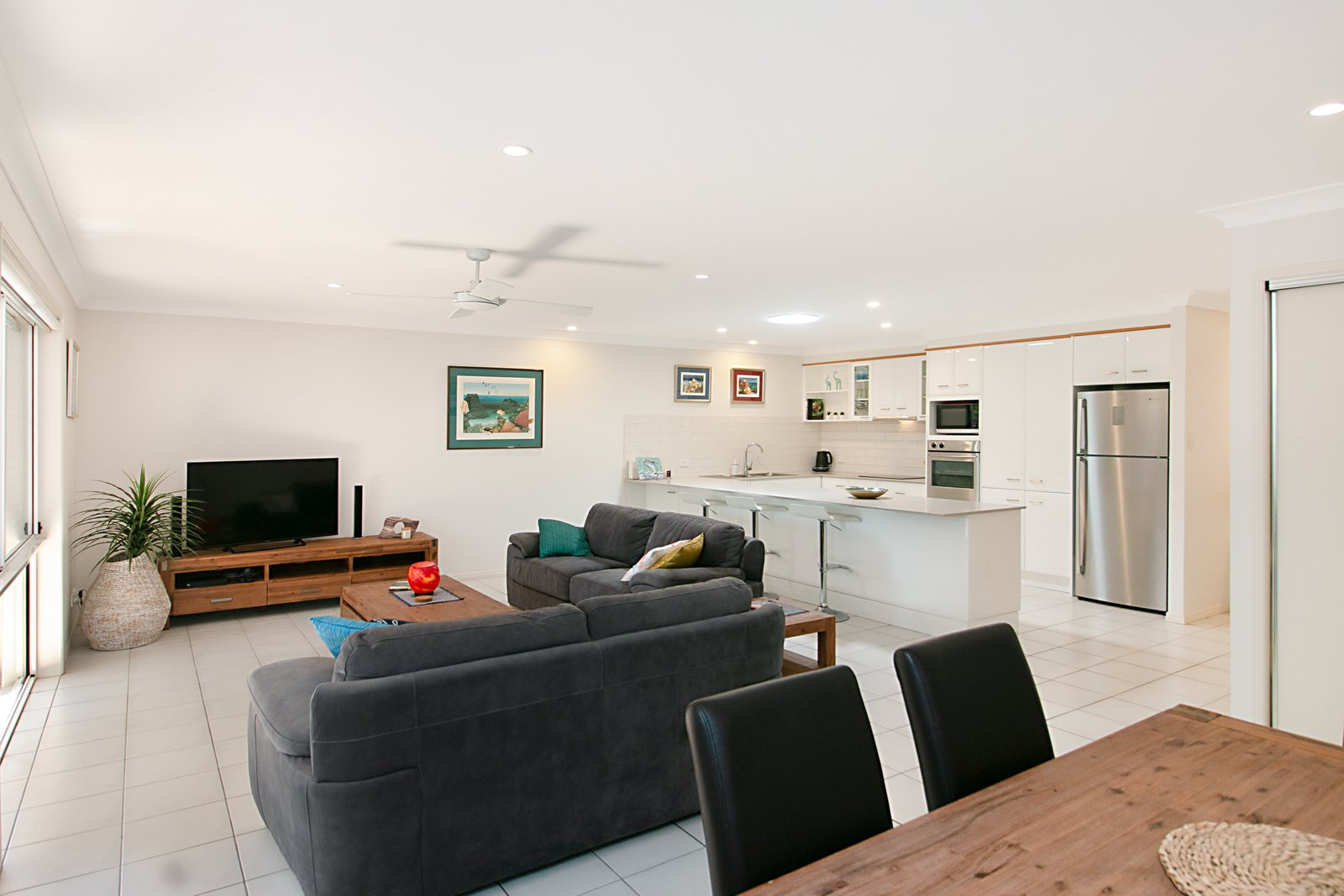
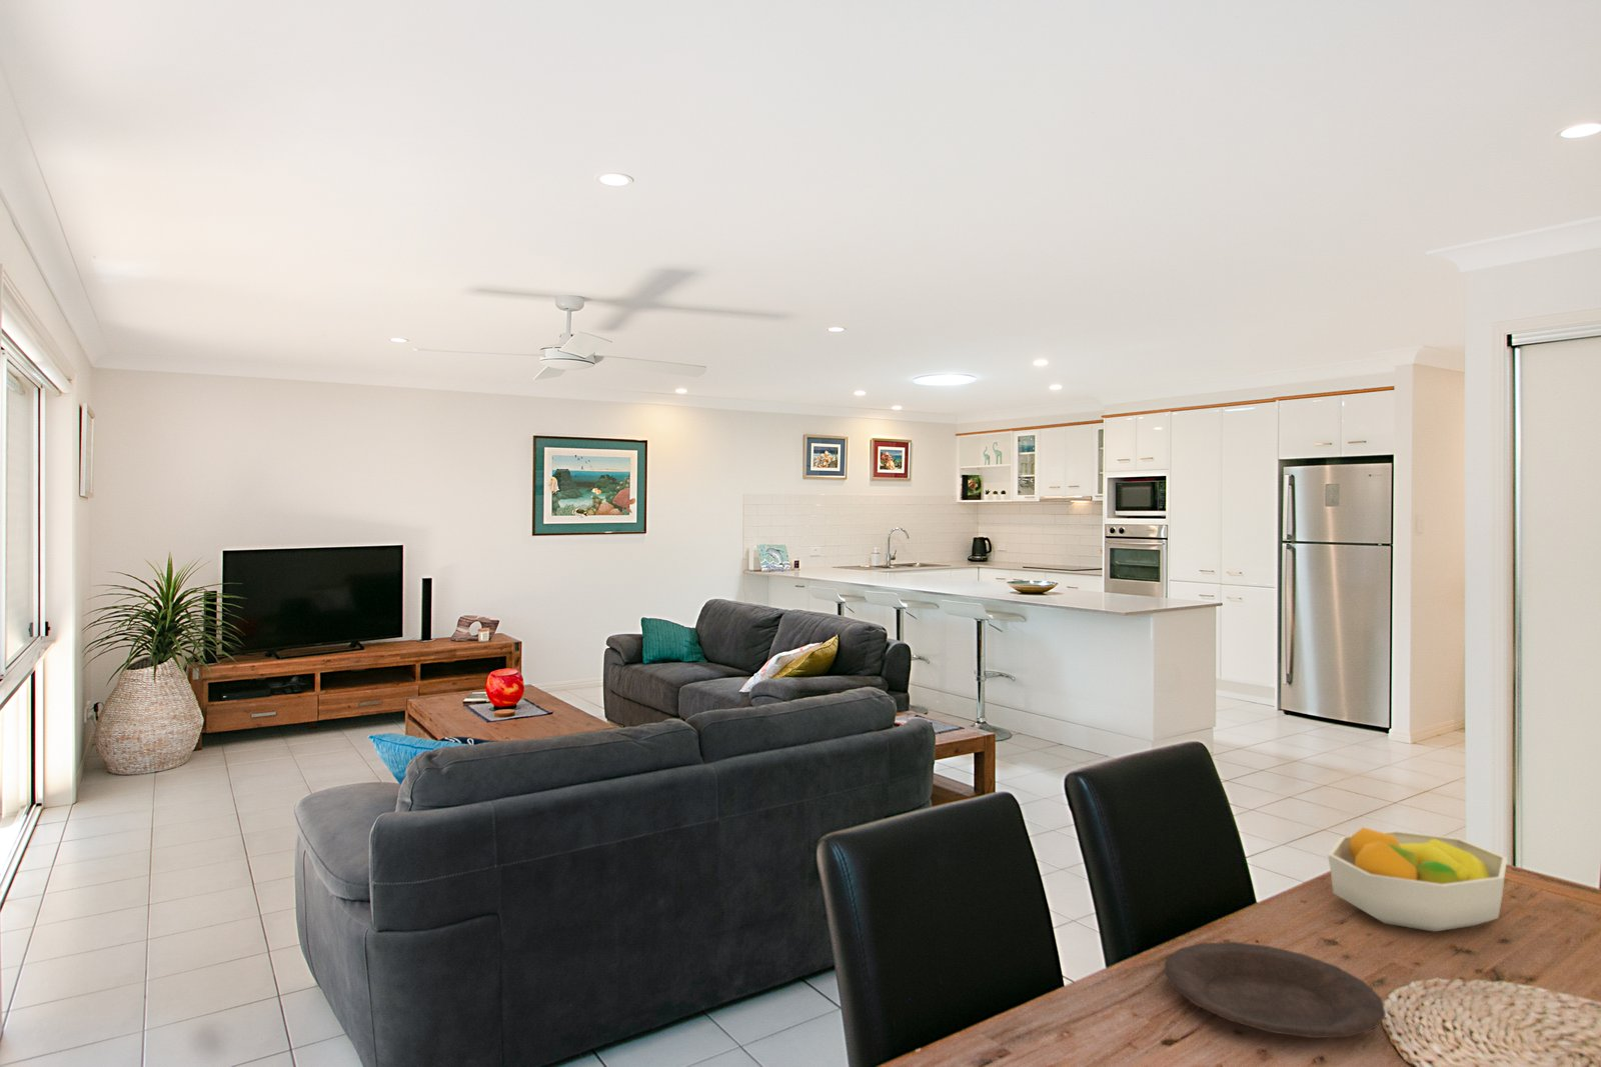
+ plate (1269, 993)
+ fruit bowl (1416, 871)
